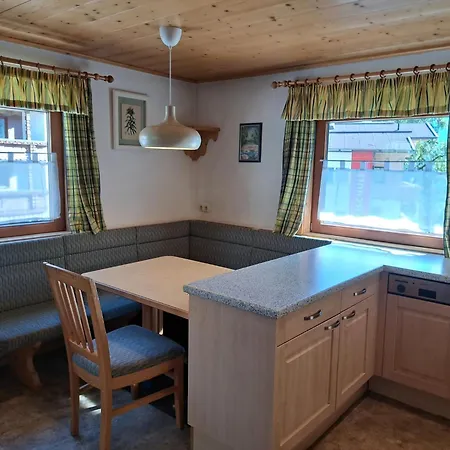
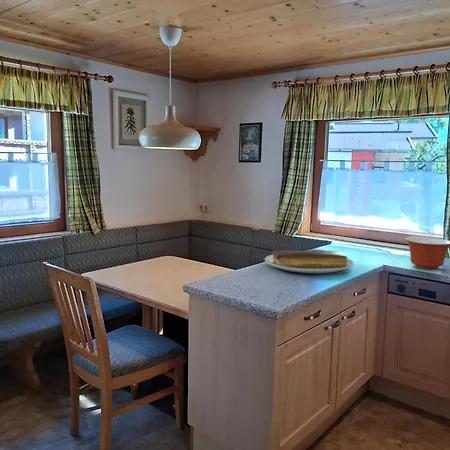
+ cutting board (308, 259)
+ mixing bowl (427, 253)
